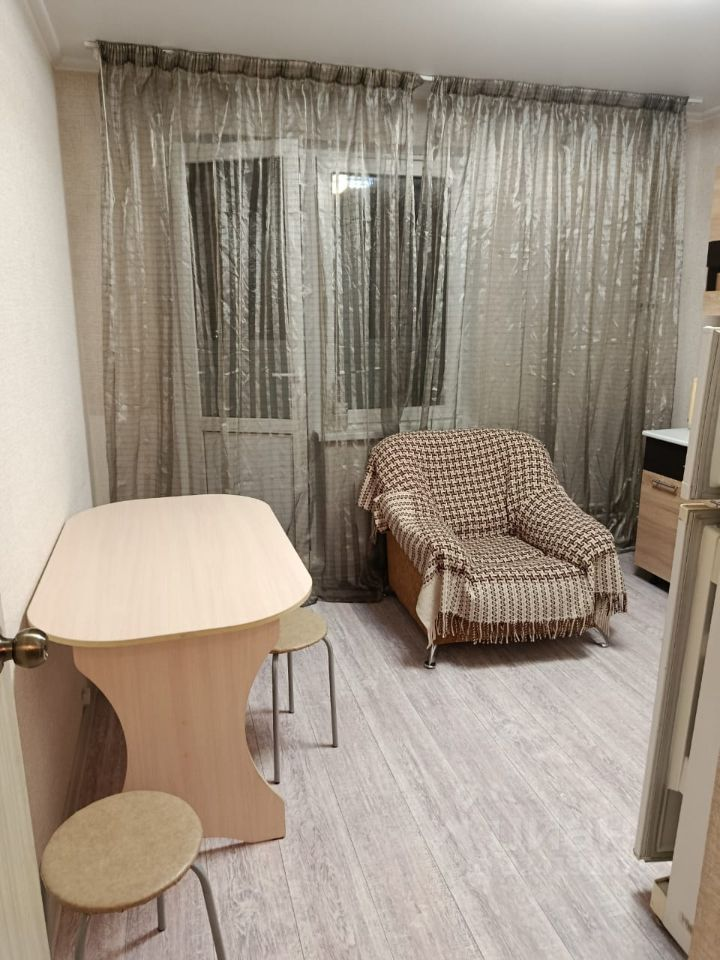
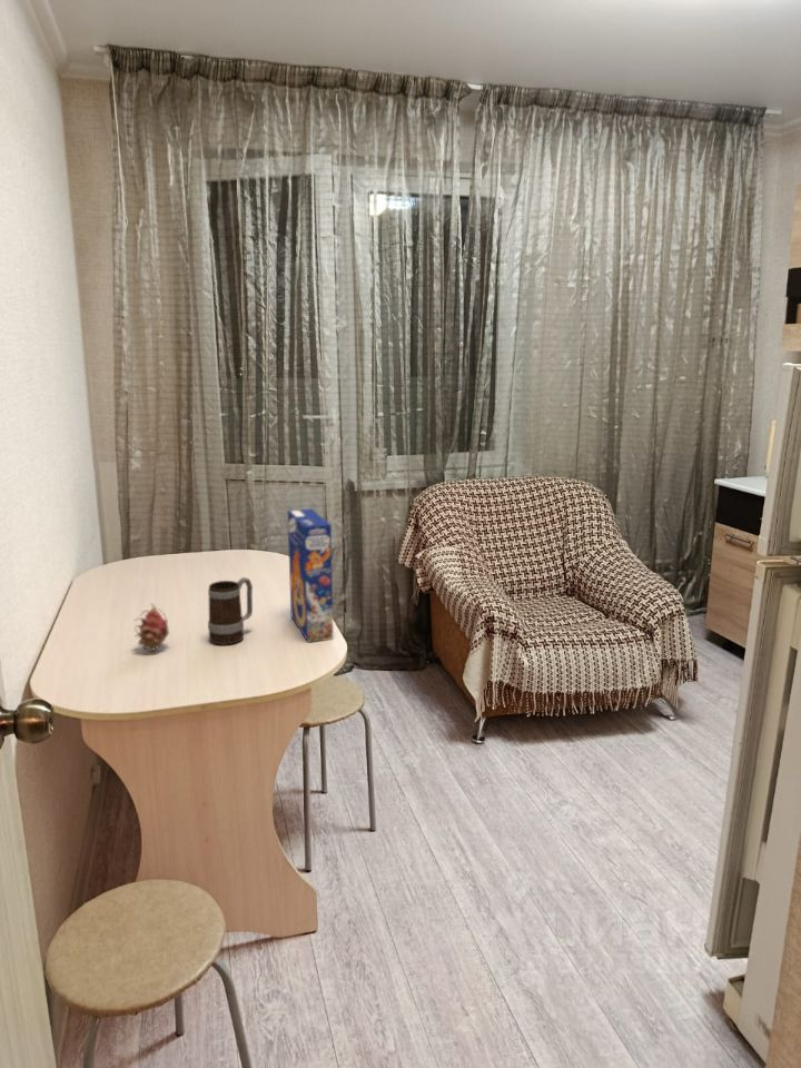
+ cereal box (309, 573)
+ fruit (151, 626)
+ mug (231, 609)
